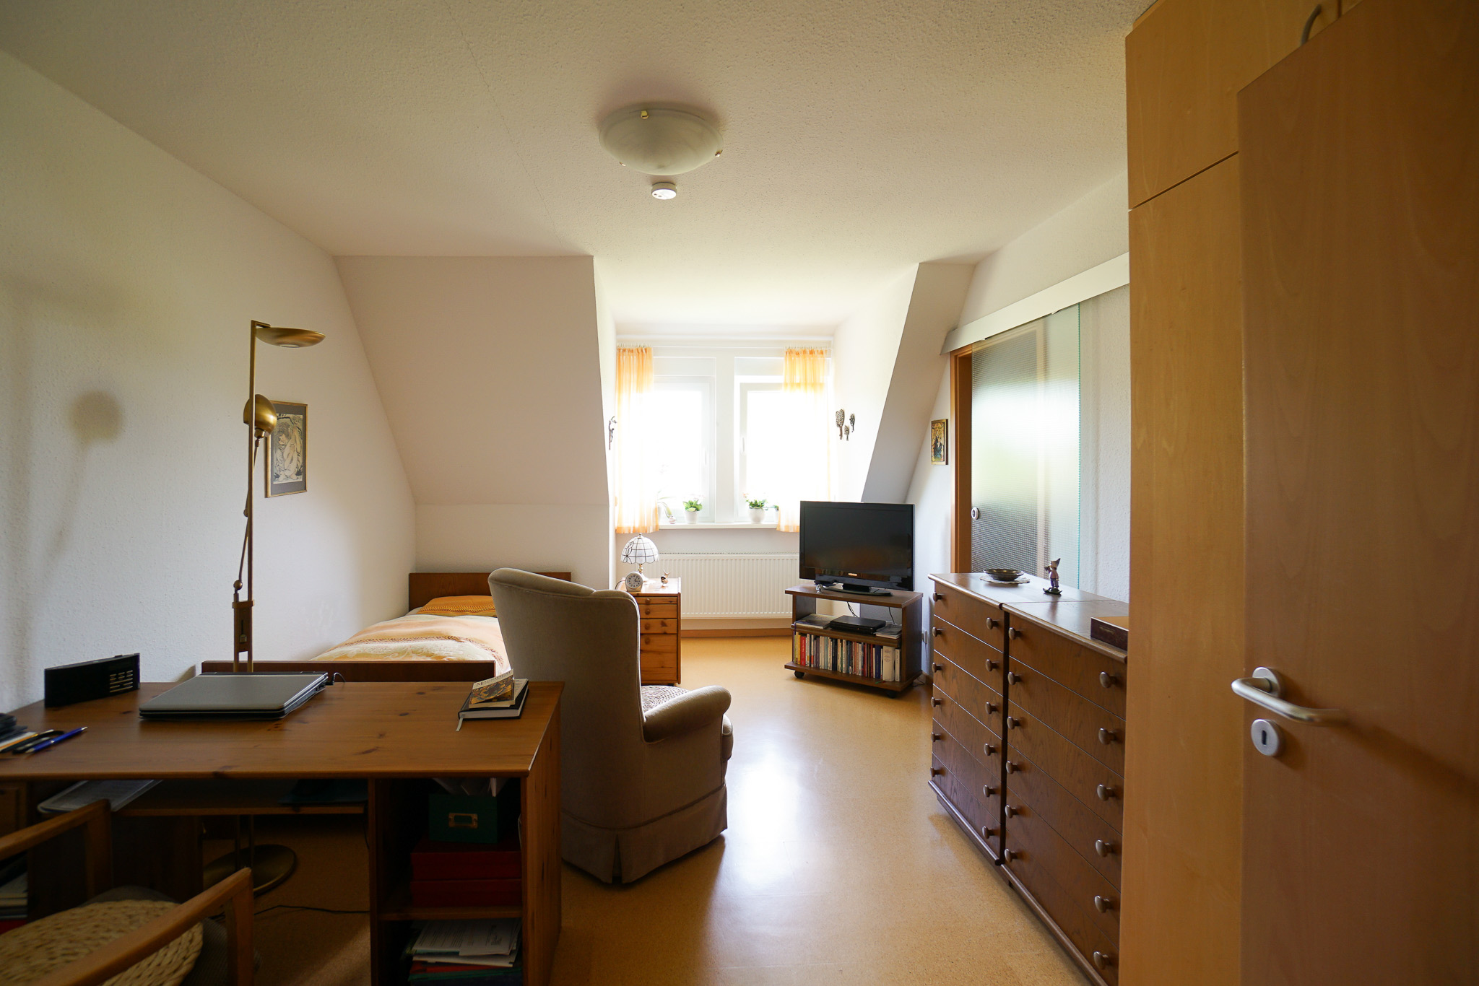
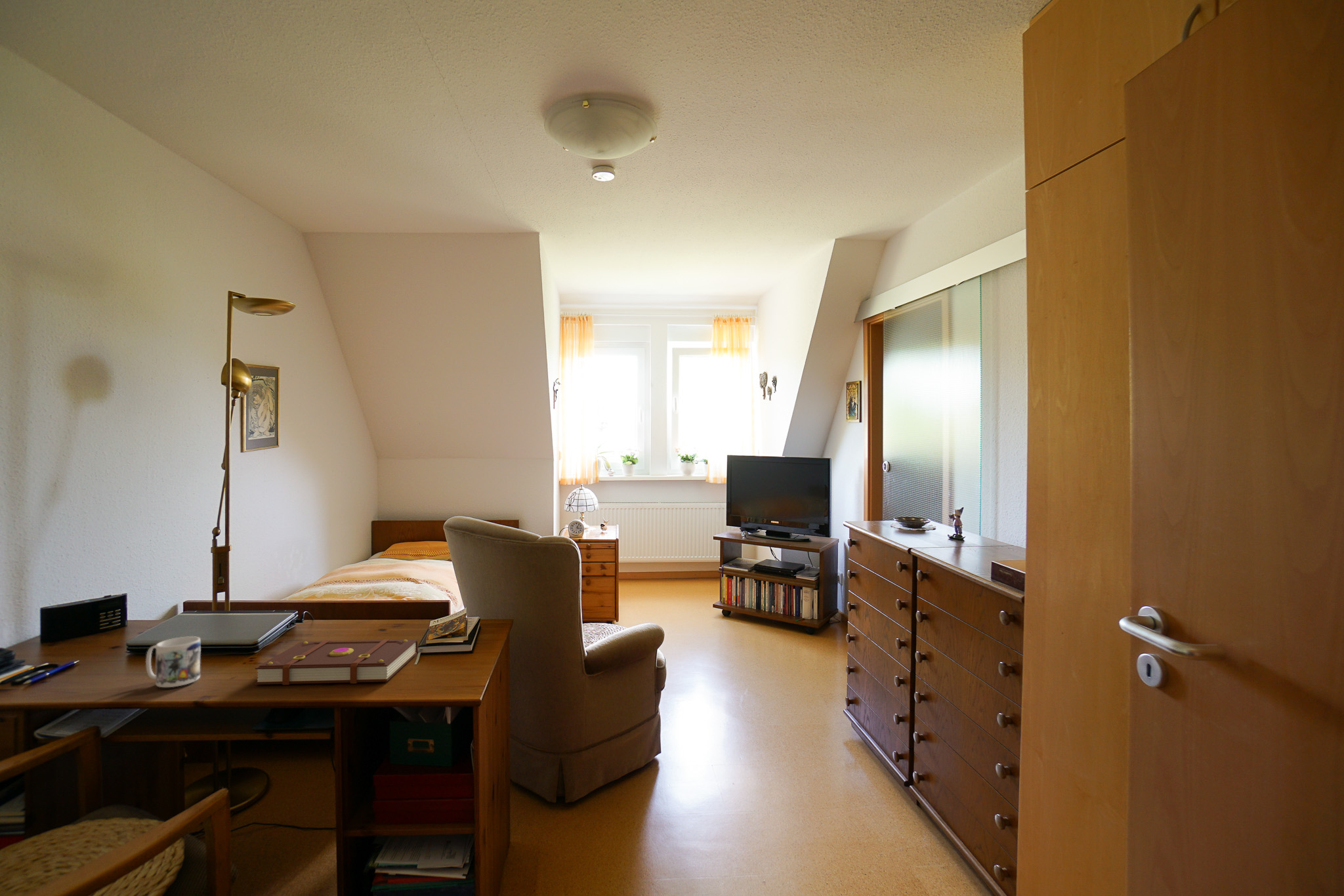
+ book (342, 659)
+ mug (171, 662)
